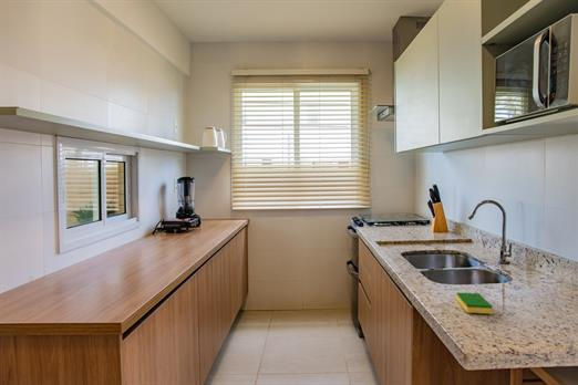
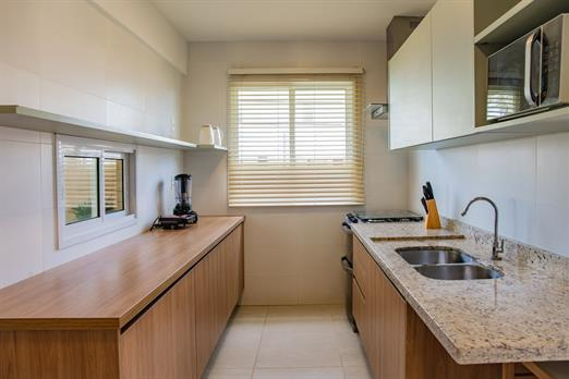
- dish sponge (473, 302)
